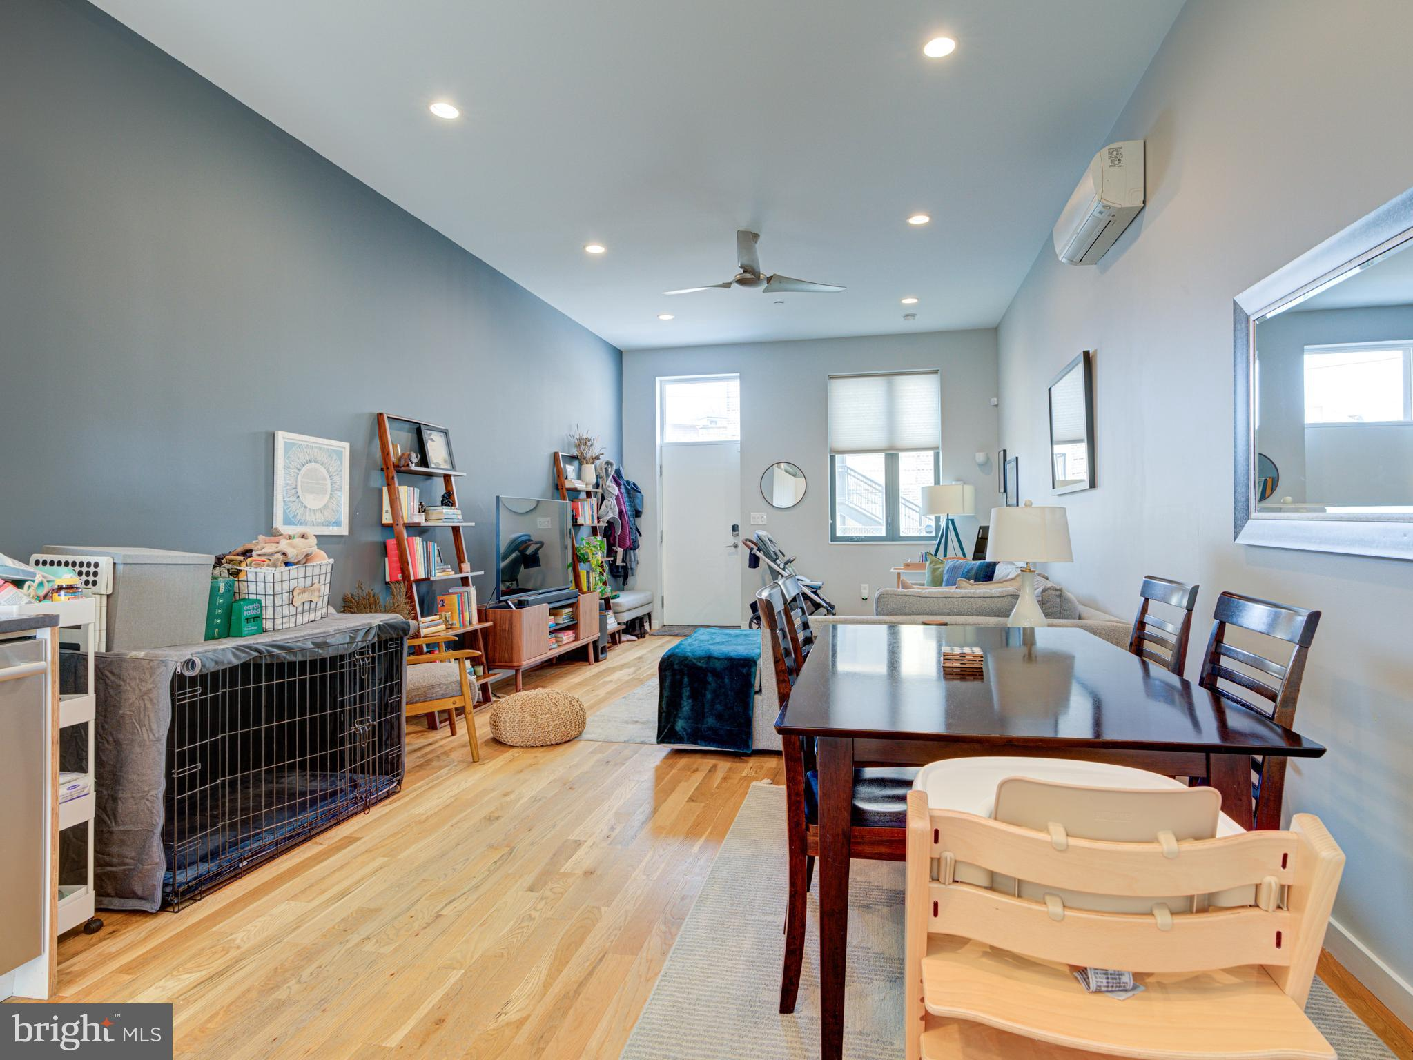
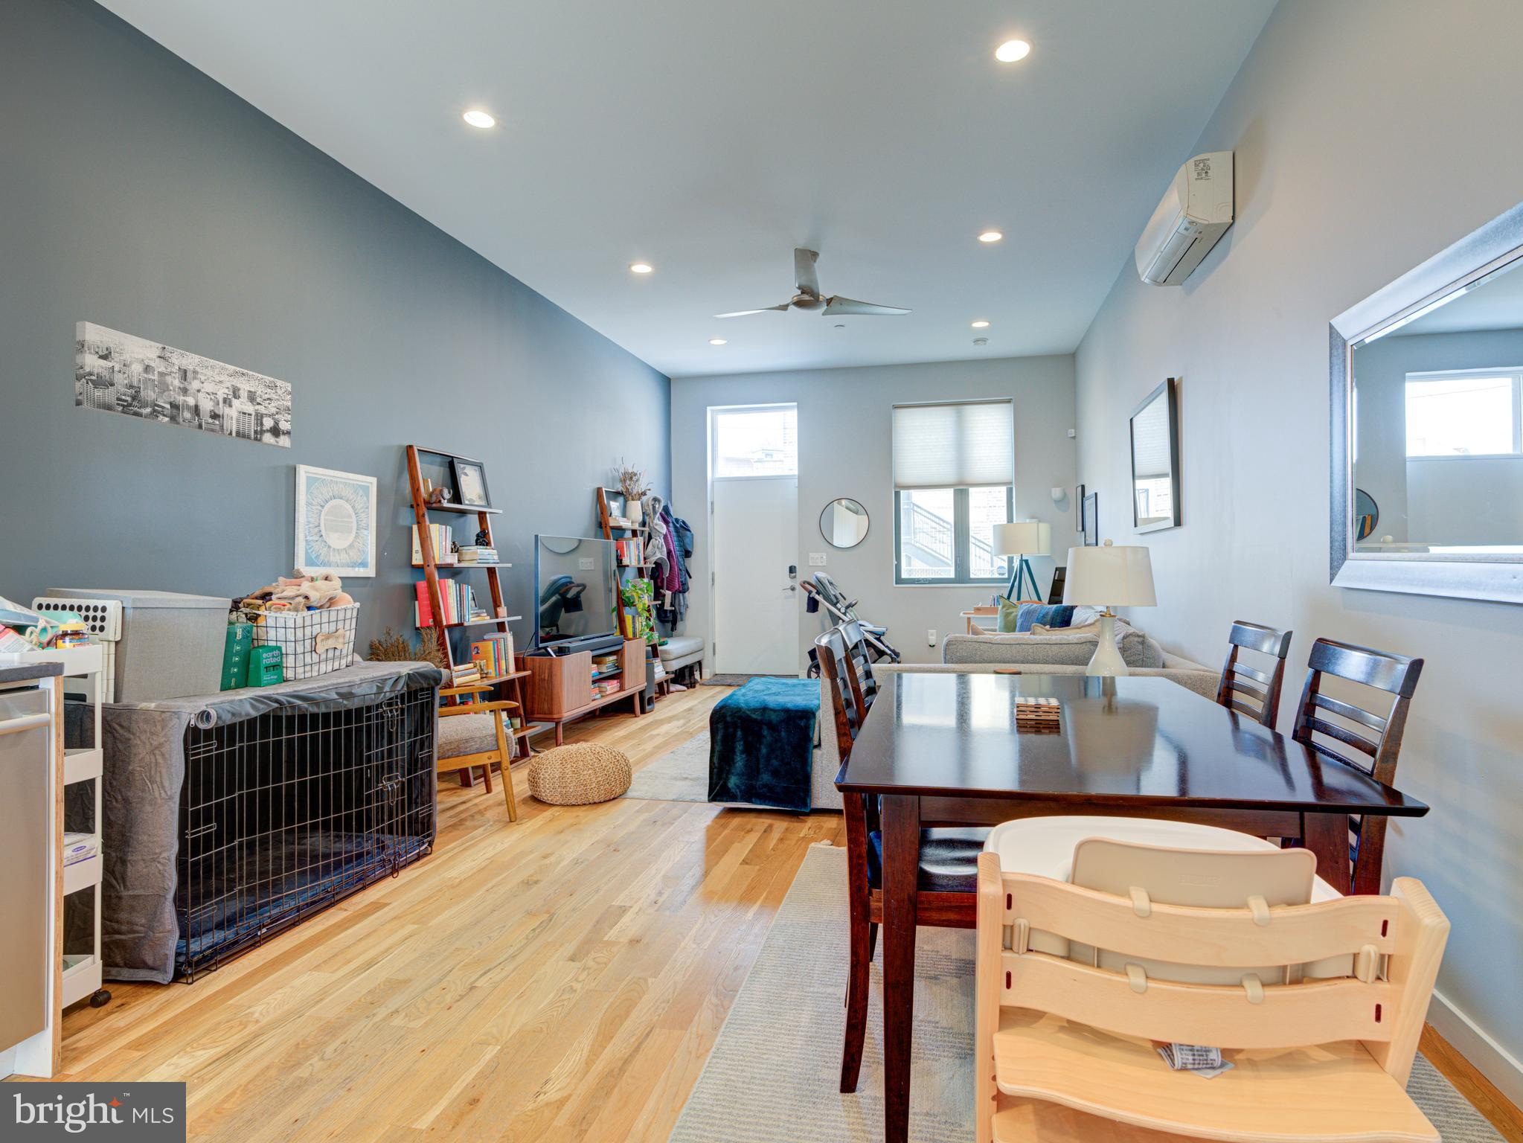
+ wall art (197, 393)
